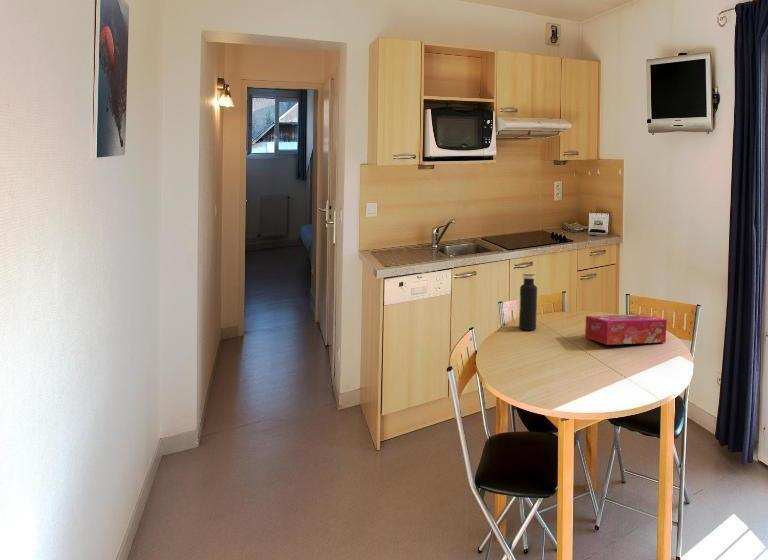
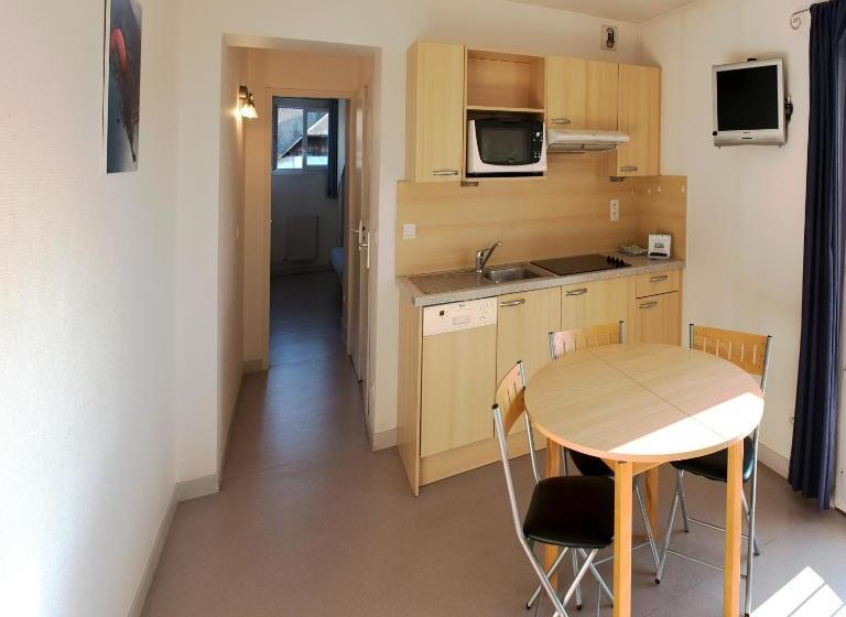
- tissue box (624, 328)
- water bottle (528, 301)
